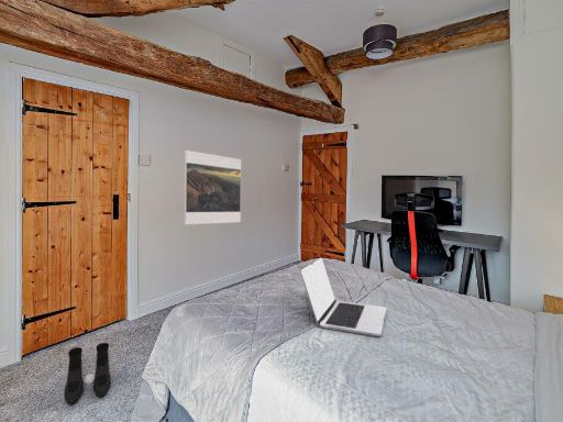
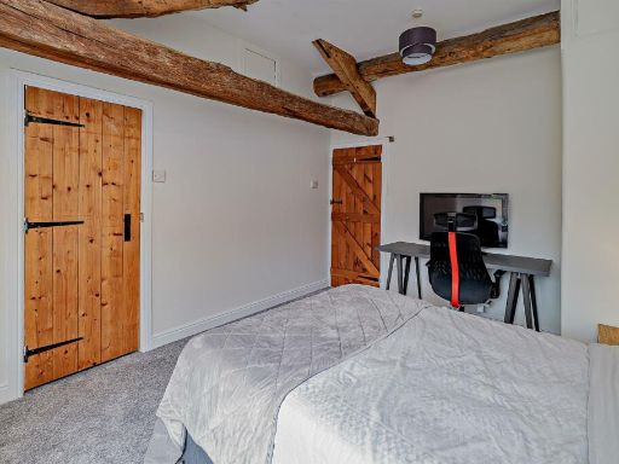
- laptop (341, 301)
- boots (88, 374)
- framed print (214, 189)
